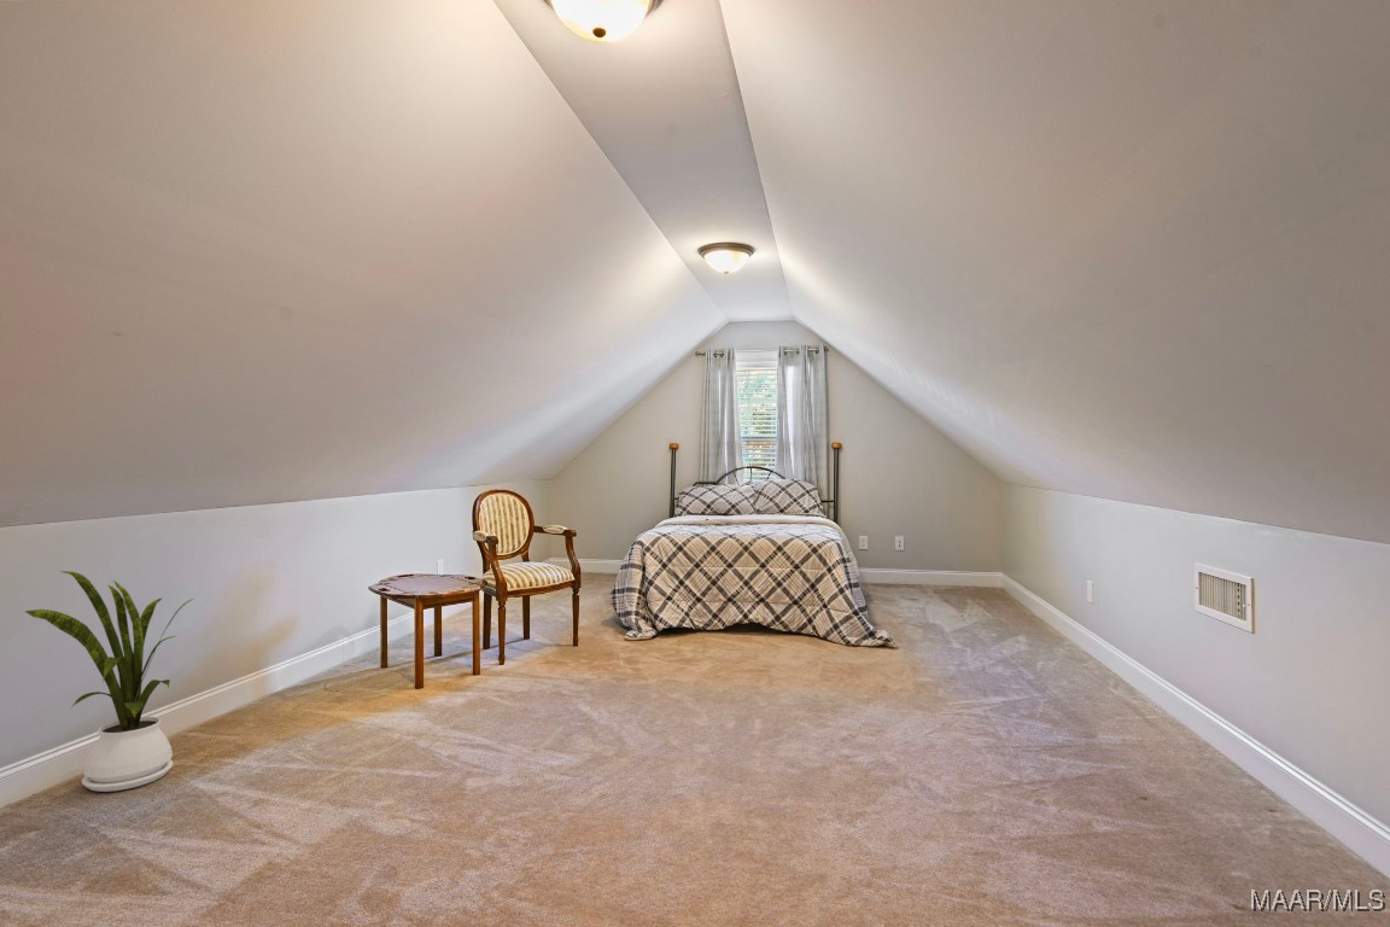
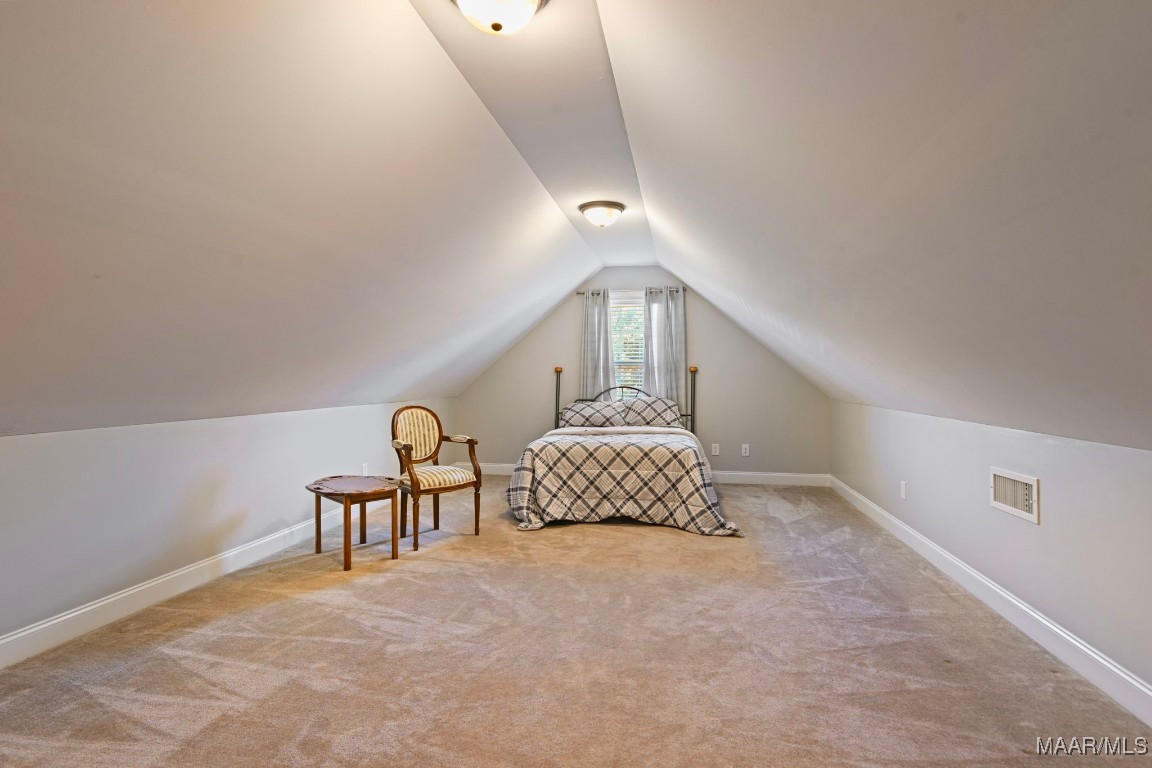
- house plant (121, 671)
